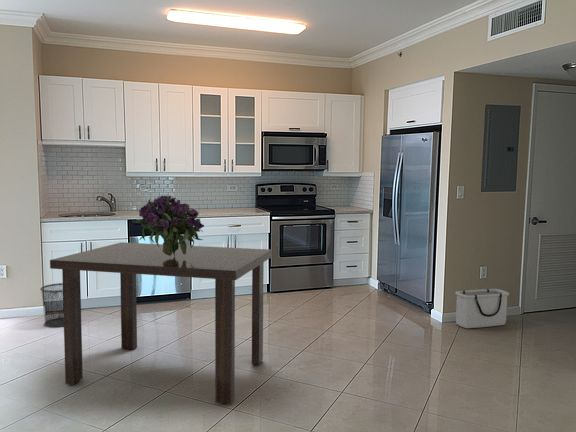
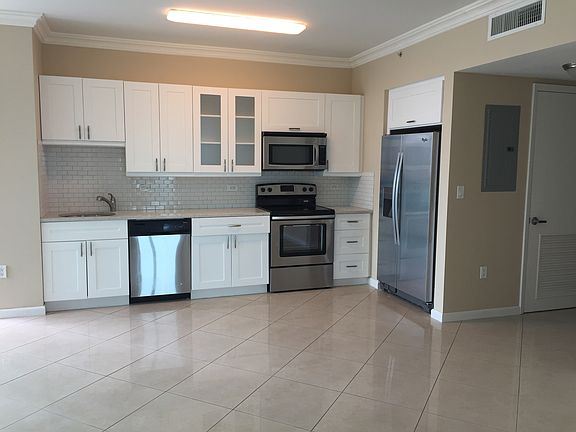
- waste bin (59, 304)
- dining table (136, 314)
- storage bin (481, 308)
- bouquet (168, 225)
